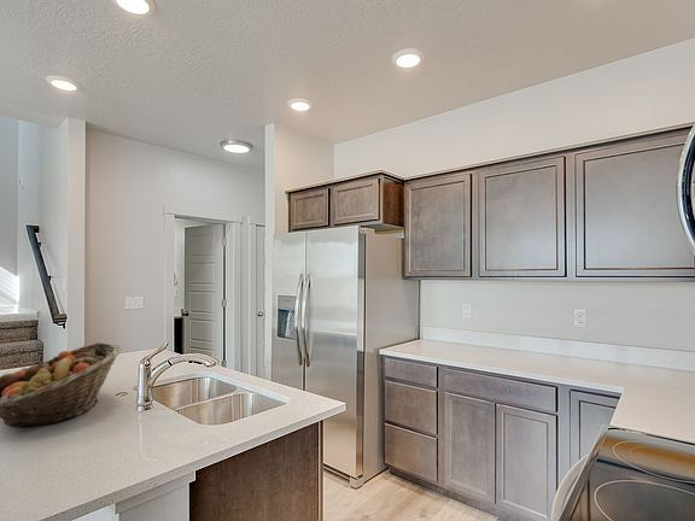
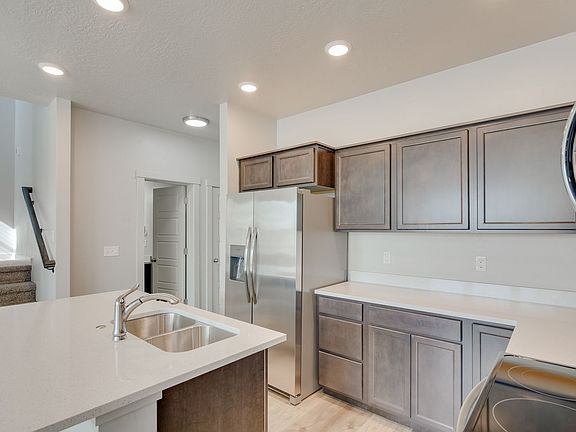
- fruit basket (58, 380)
